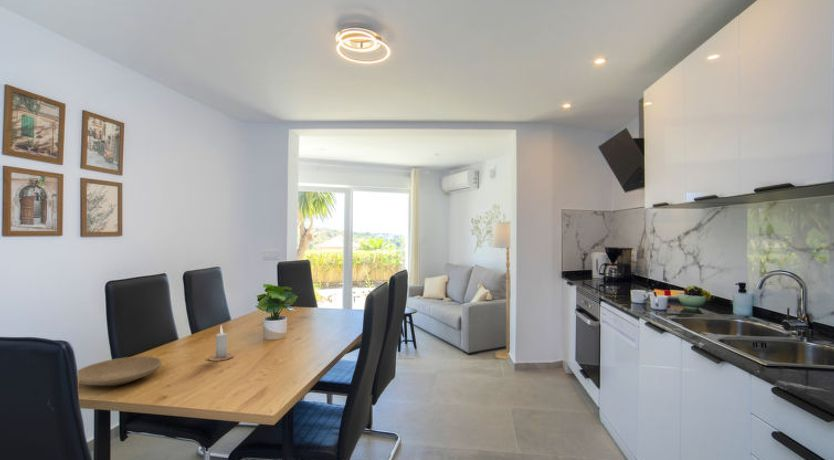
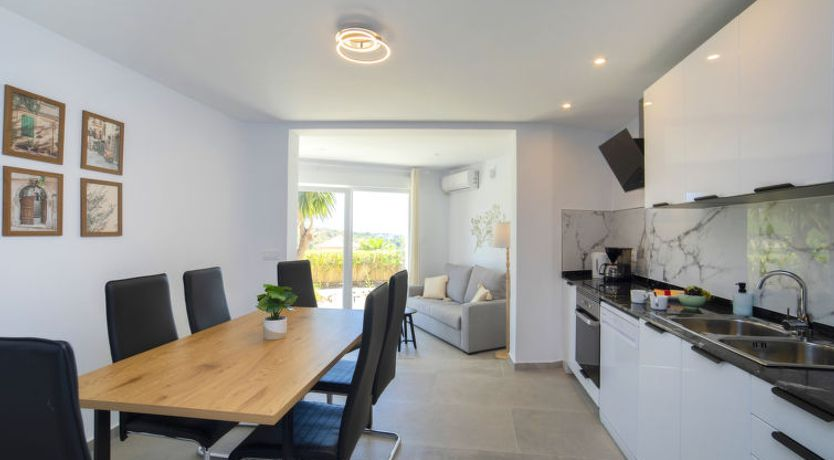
- plate (119, 373)
- candle (221, 340)
